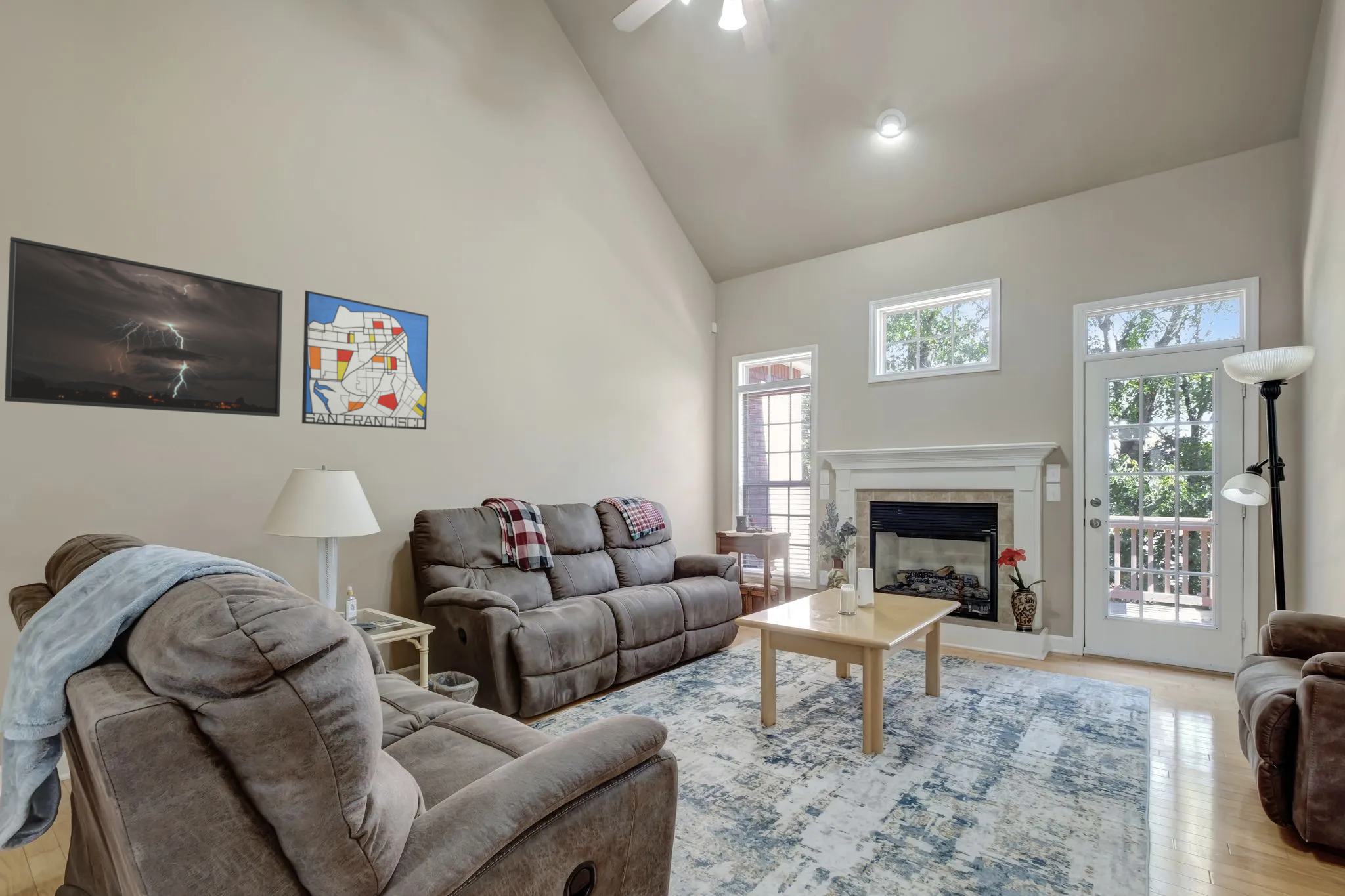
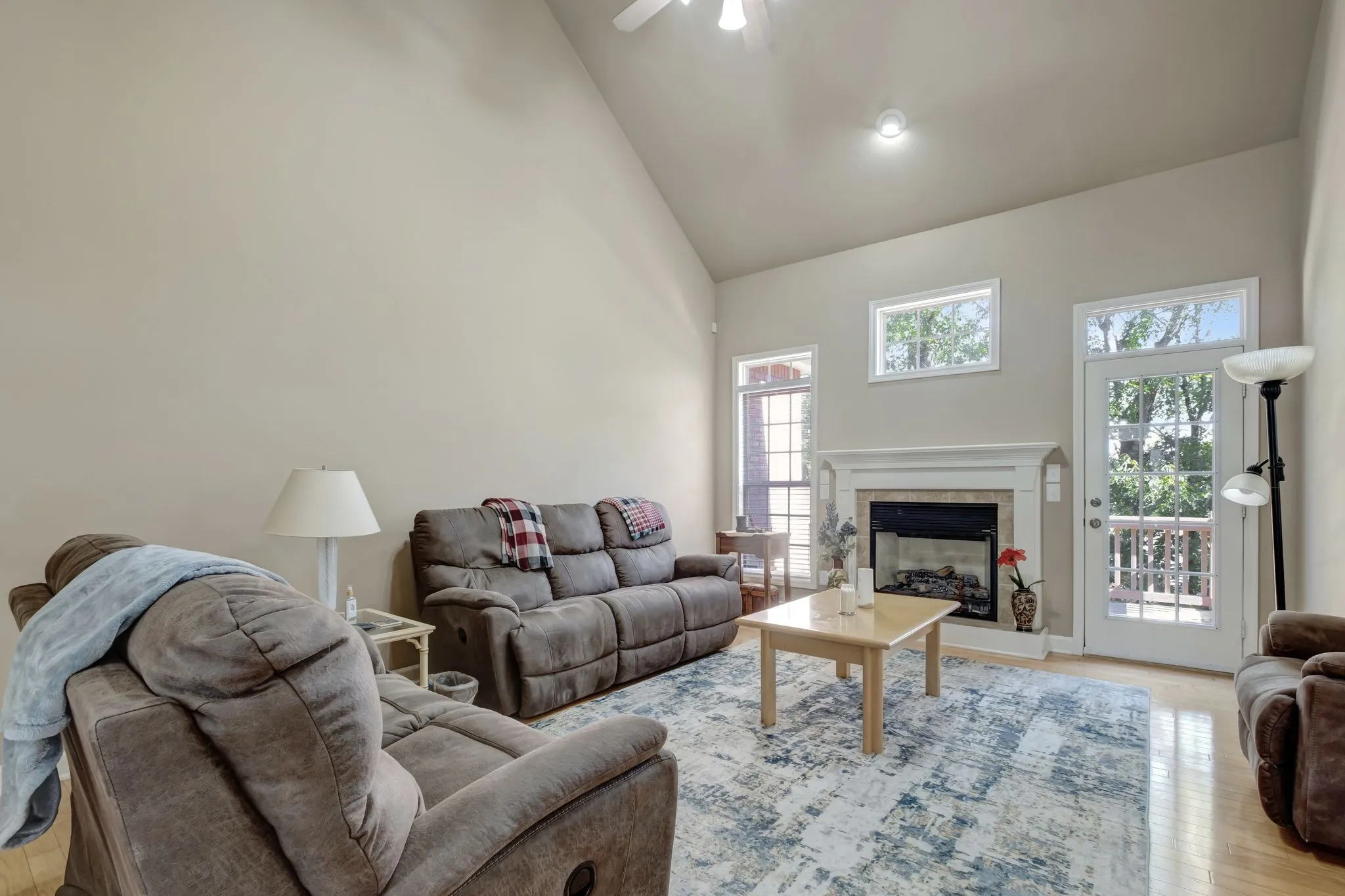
- wall art (370, 365)
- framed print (162, 338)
